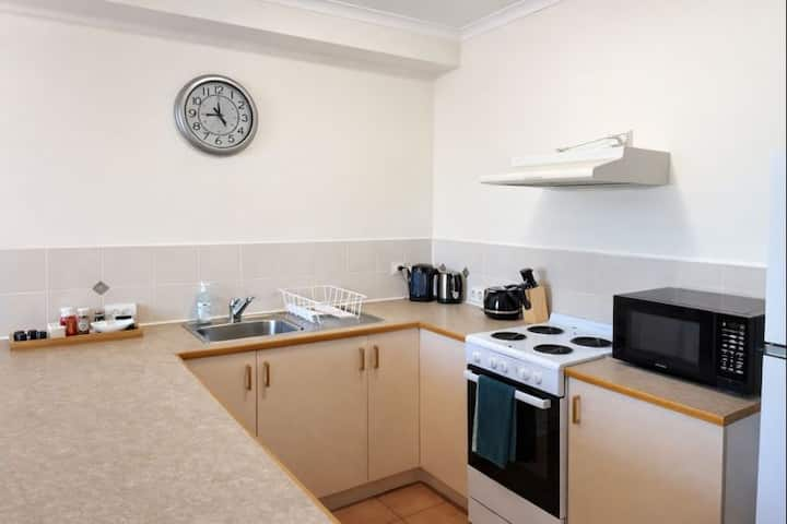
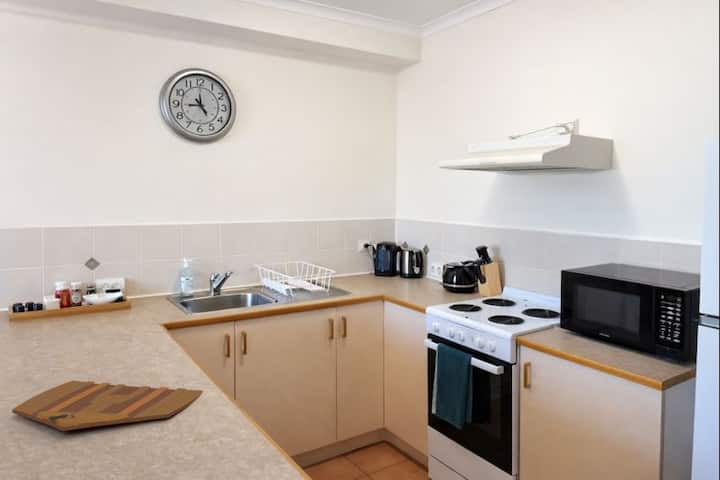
+ cutting board (108, 399)
